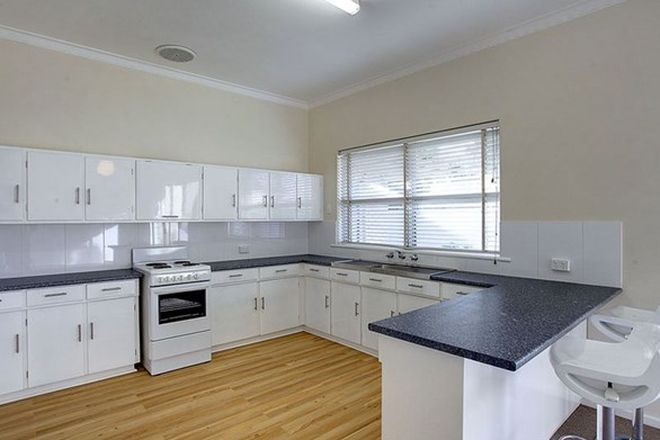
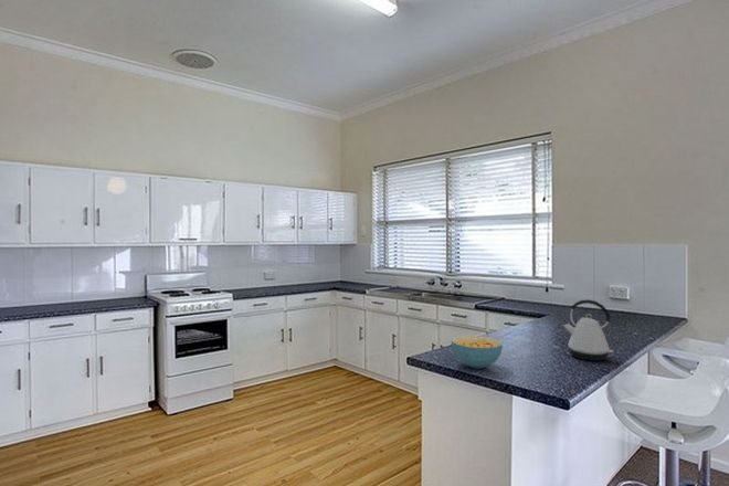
+ cereal bowl (476, 353)
+ kettle (587, 328)
